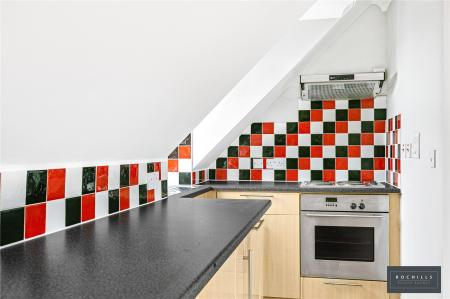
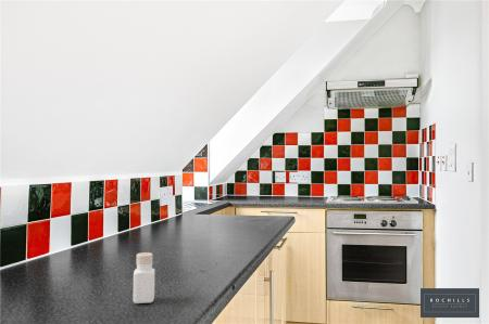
+ pepper shaker (143, 277)
